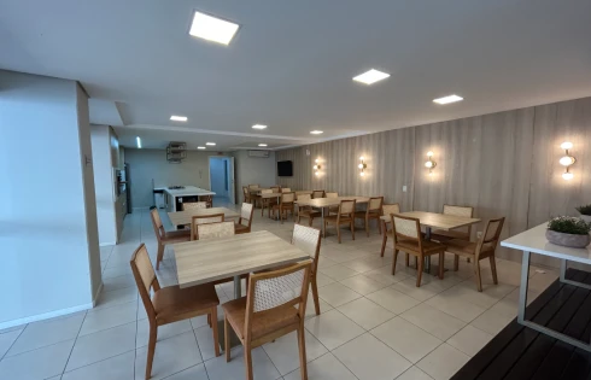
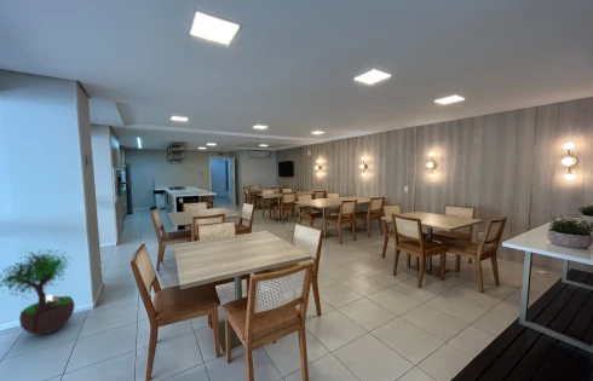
+ potted tree (41, 289)
